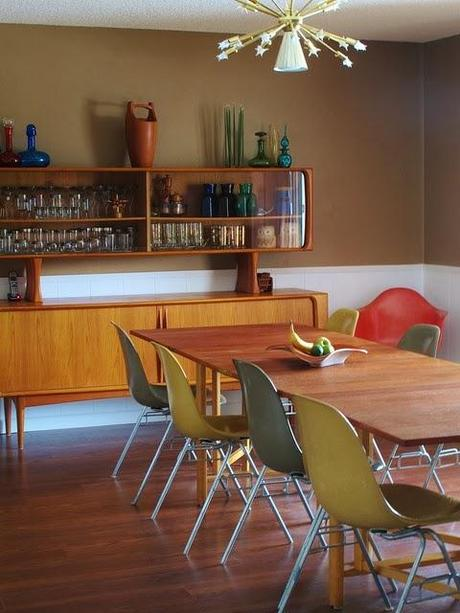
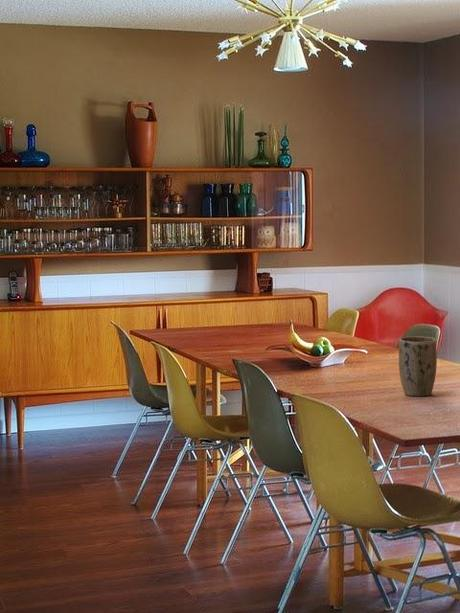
+ plant pot (417, 366)
